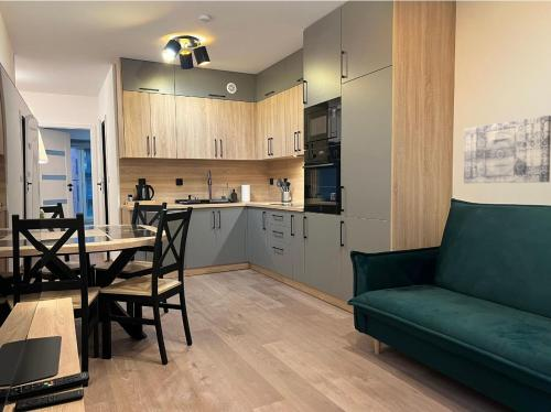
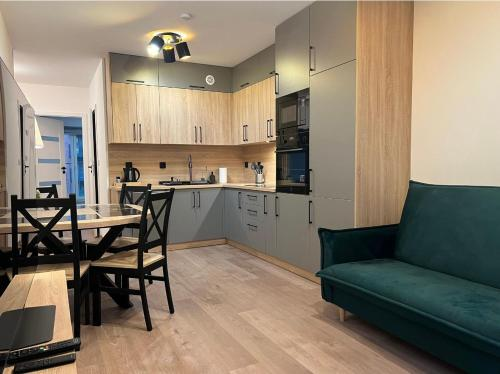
- wall art (503, 152)
